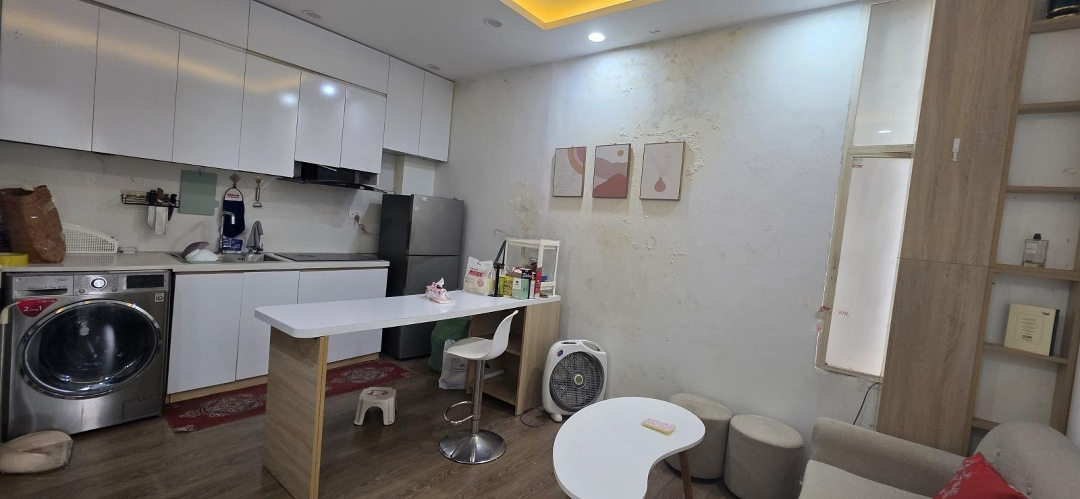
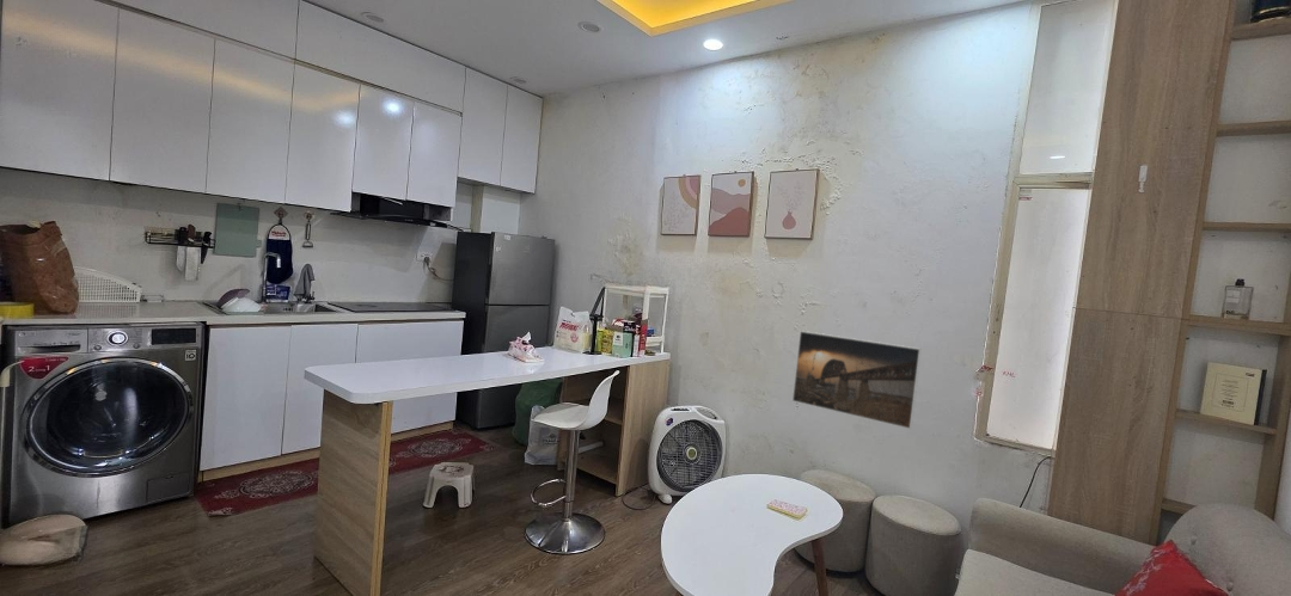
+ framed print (852, 376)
